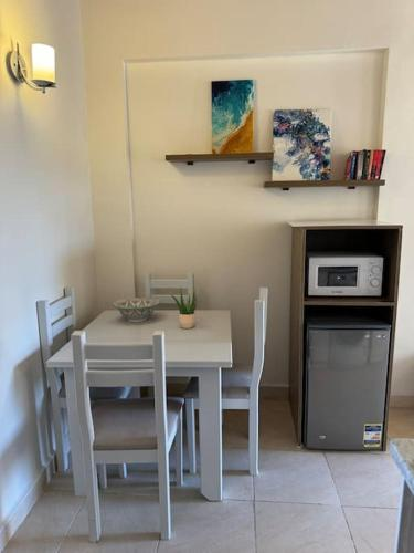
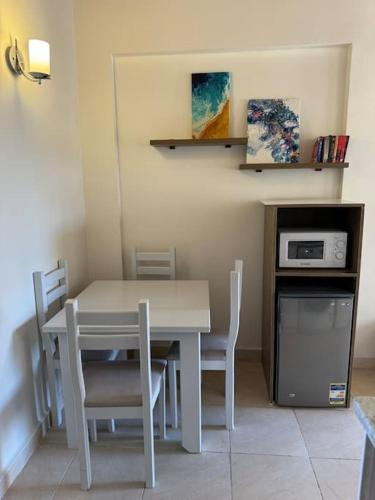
- decorative bowl (137, 311)
- potted plant (187, 306)
